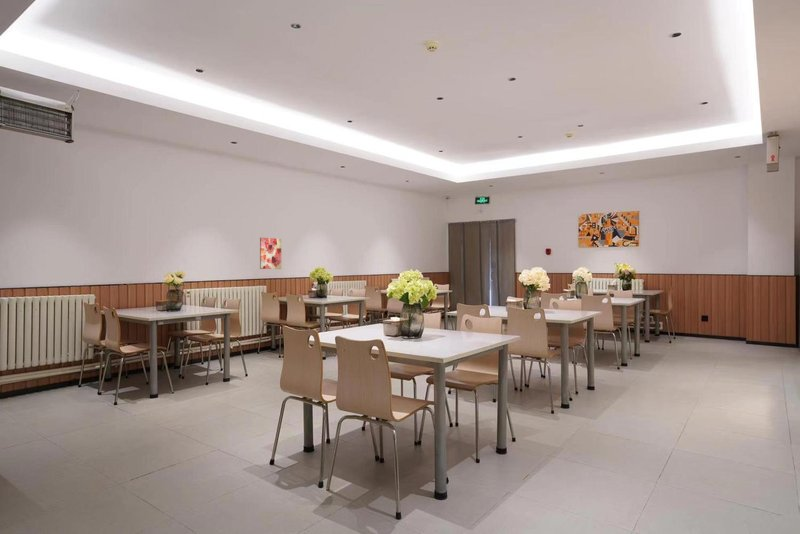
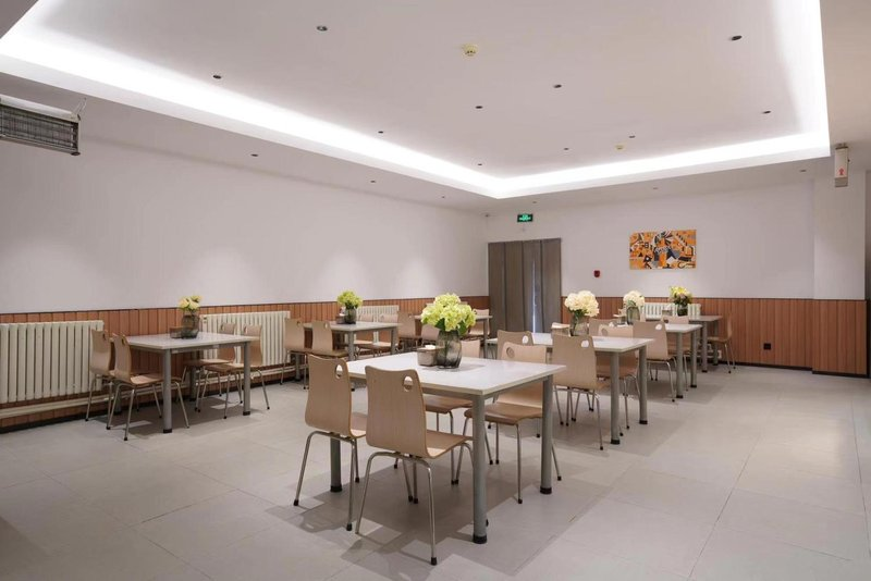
- wall art (270, 253)
